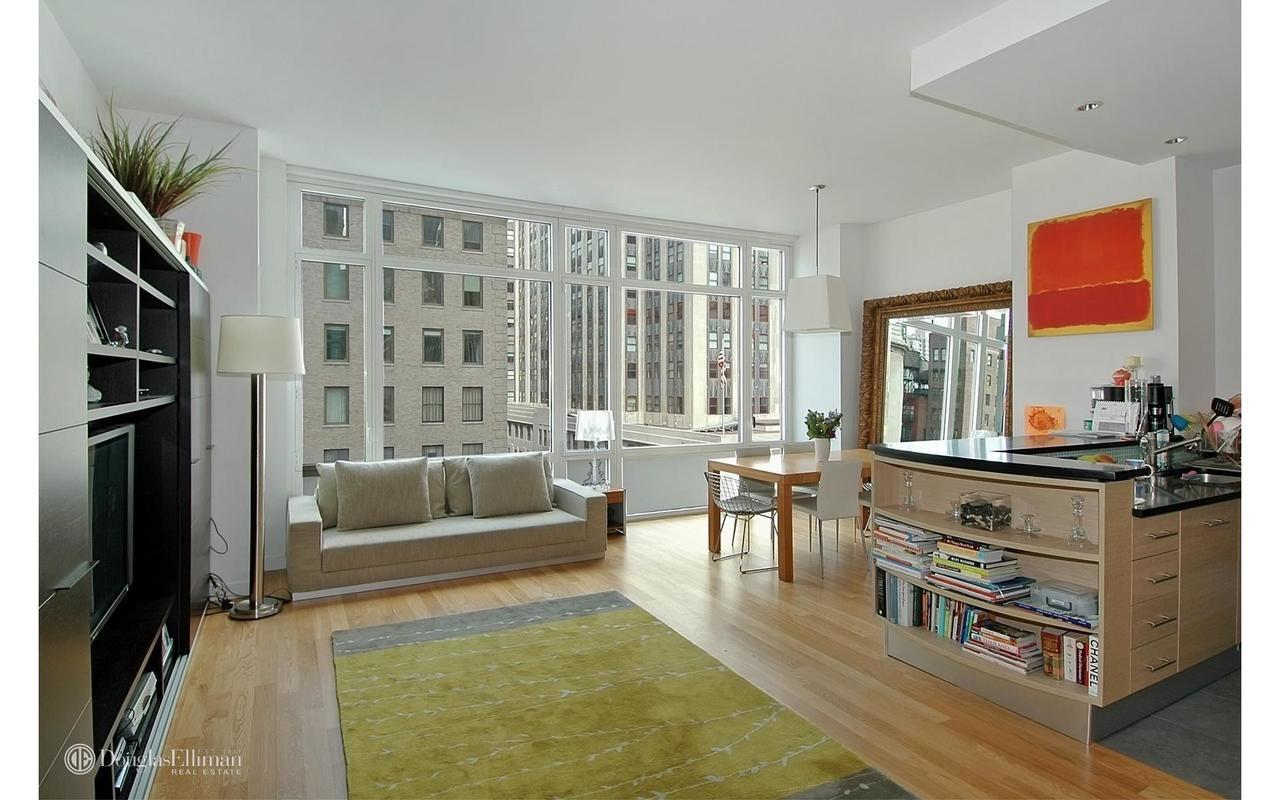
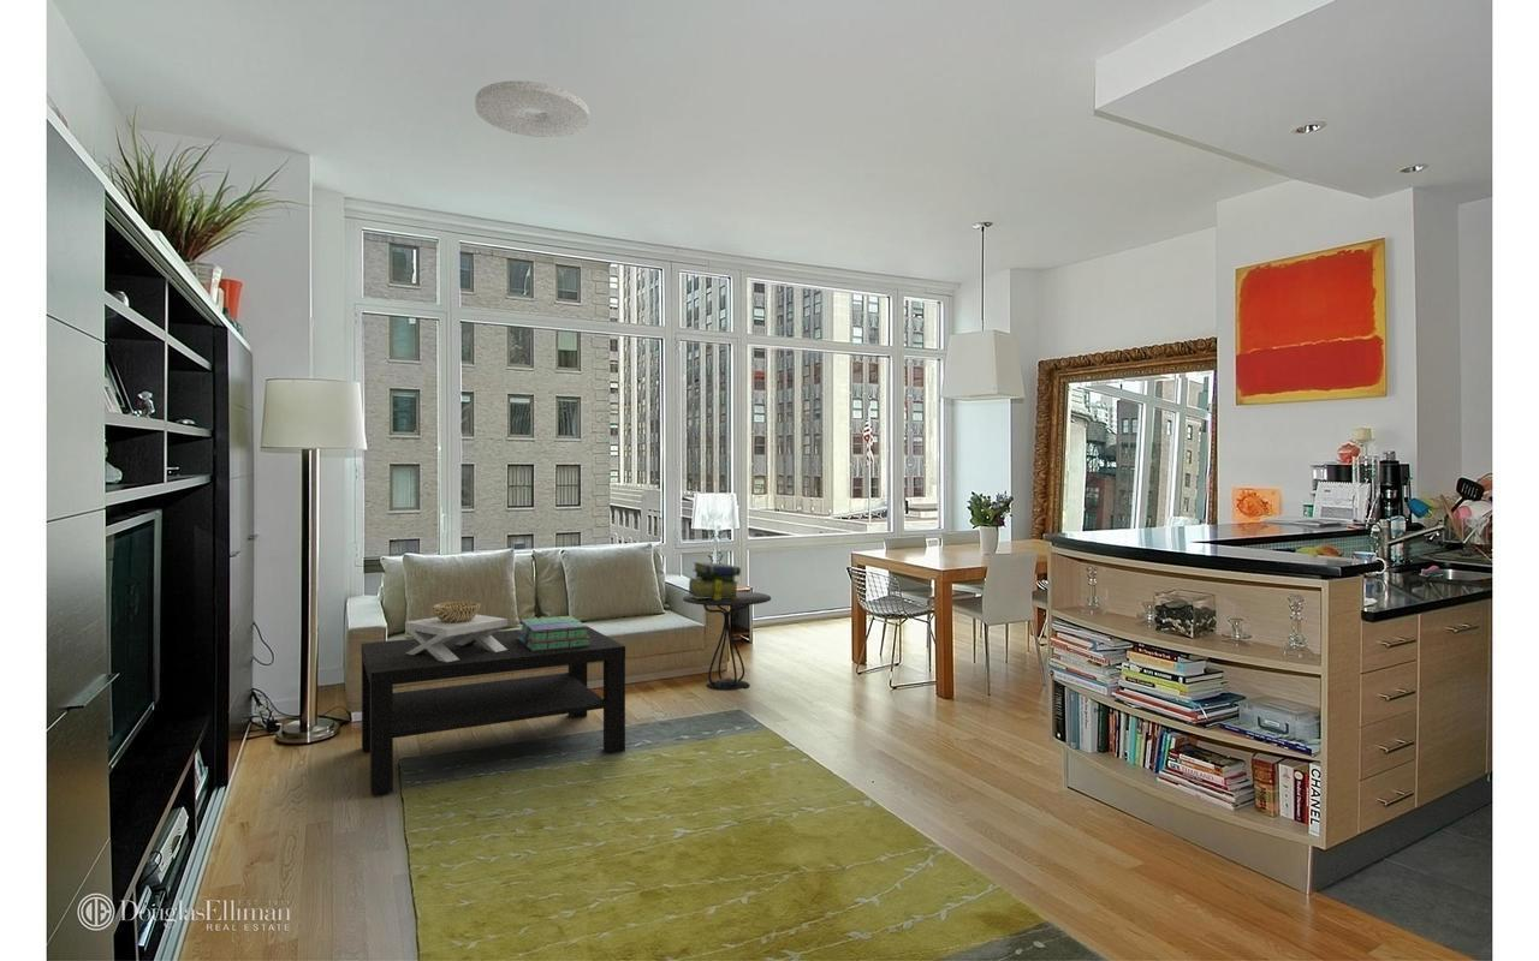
+ coffee table (492, 697)
+ stack of books (553, 631)
+ stack of books (714, 579)
+ decorative bowl (456, 627)
+ ceiling light (533, 113)
+ side table (729, 640)
